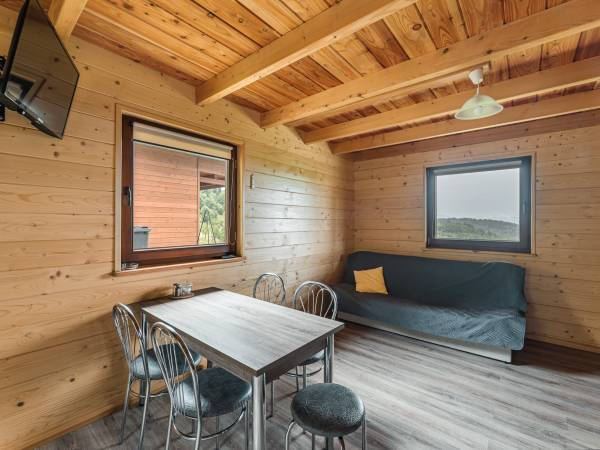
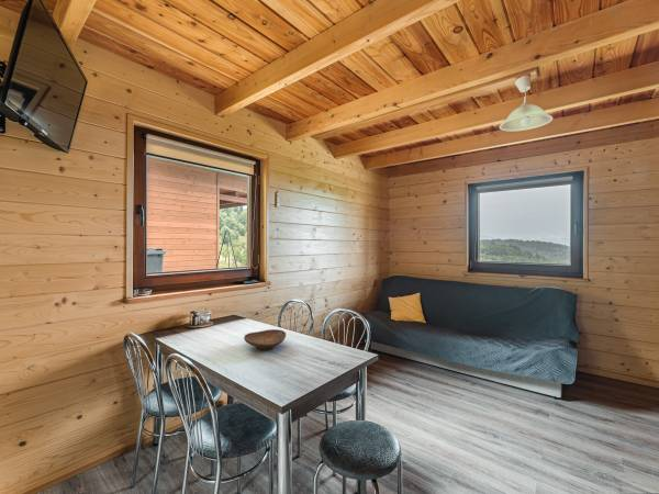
+ decorative bowl (265, 340)
